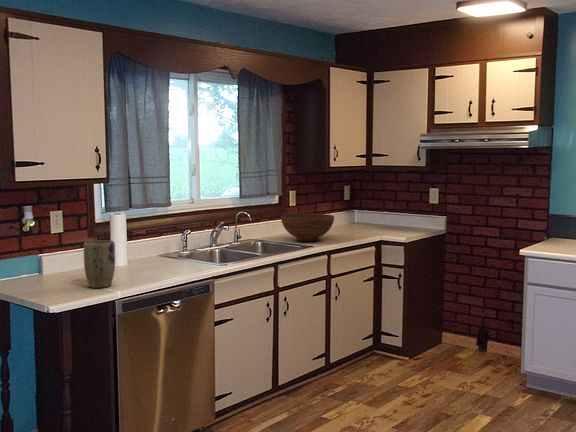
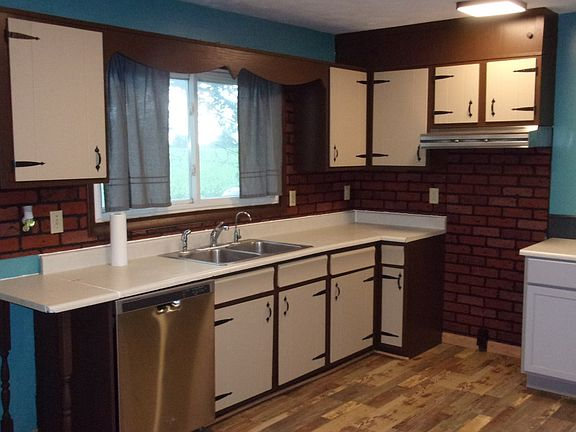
- plant pot (99, 264)
- fruit bowl (307, 228)
